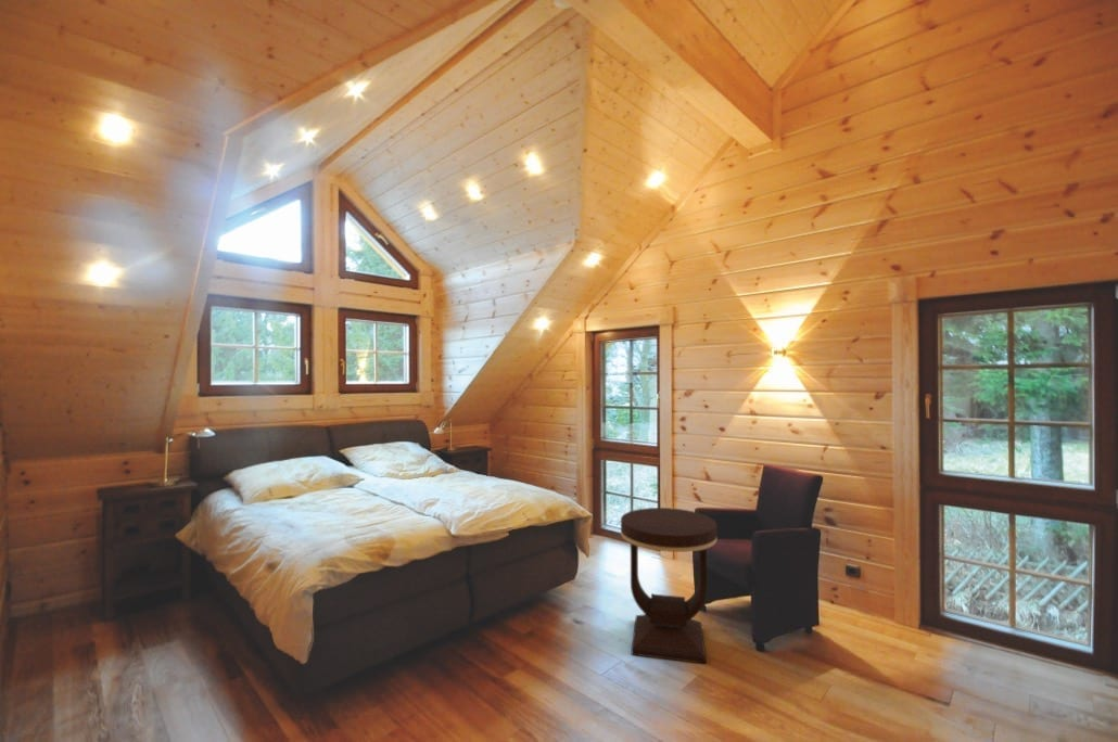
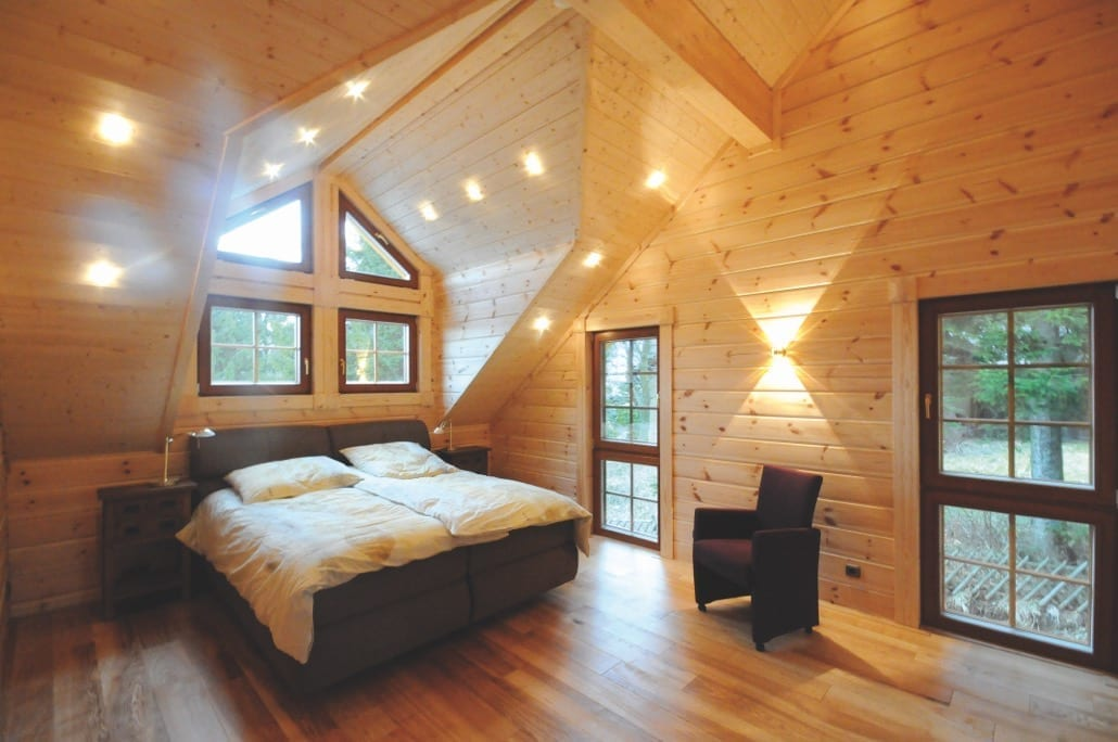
- side table (662, 594)
